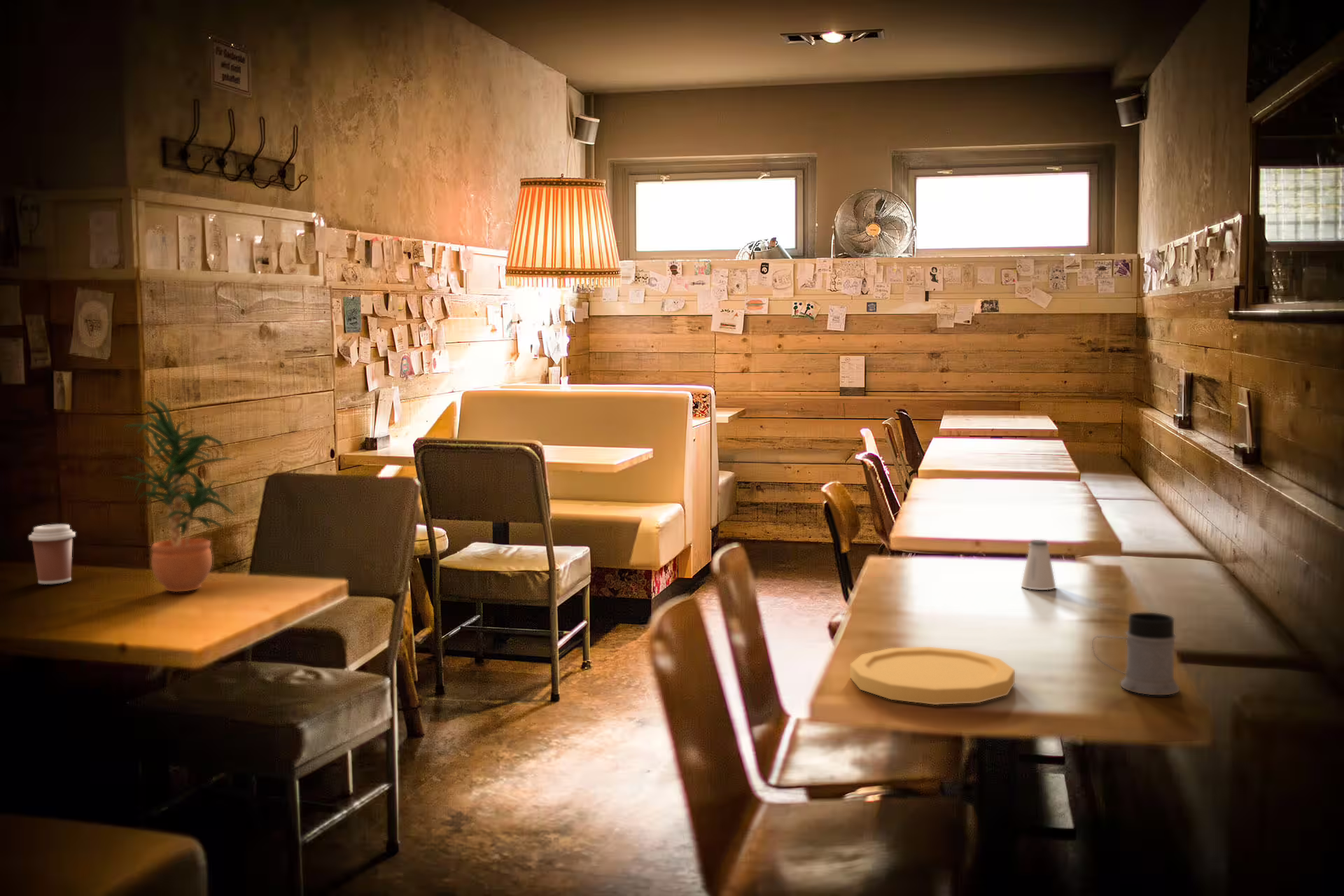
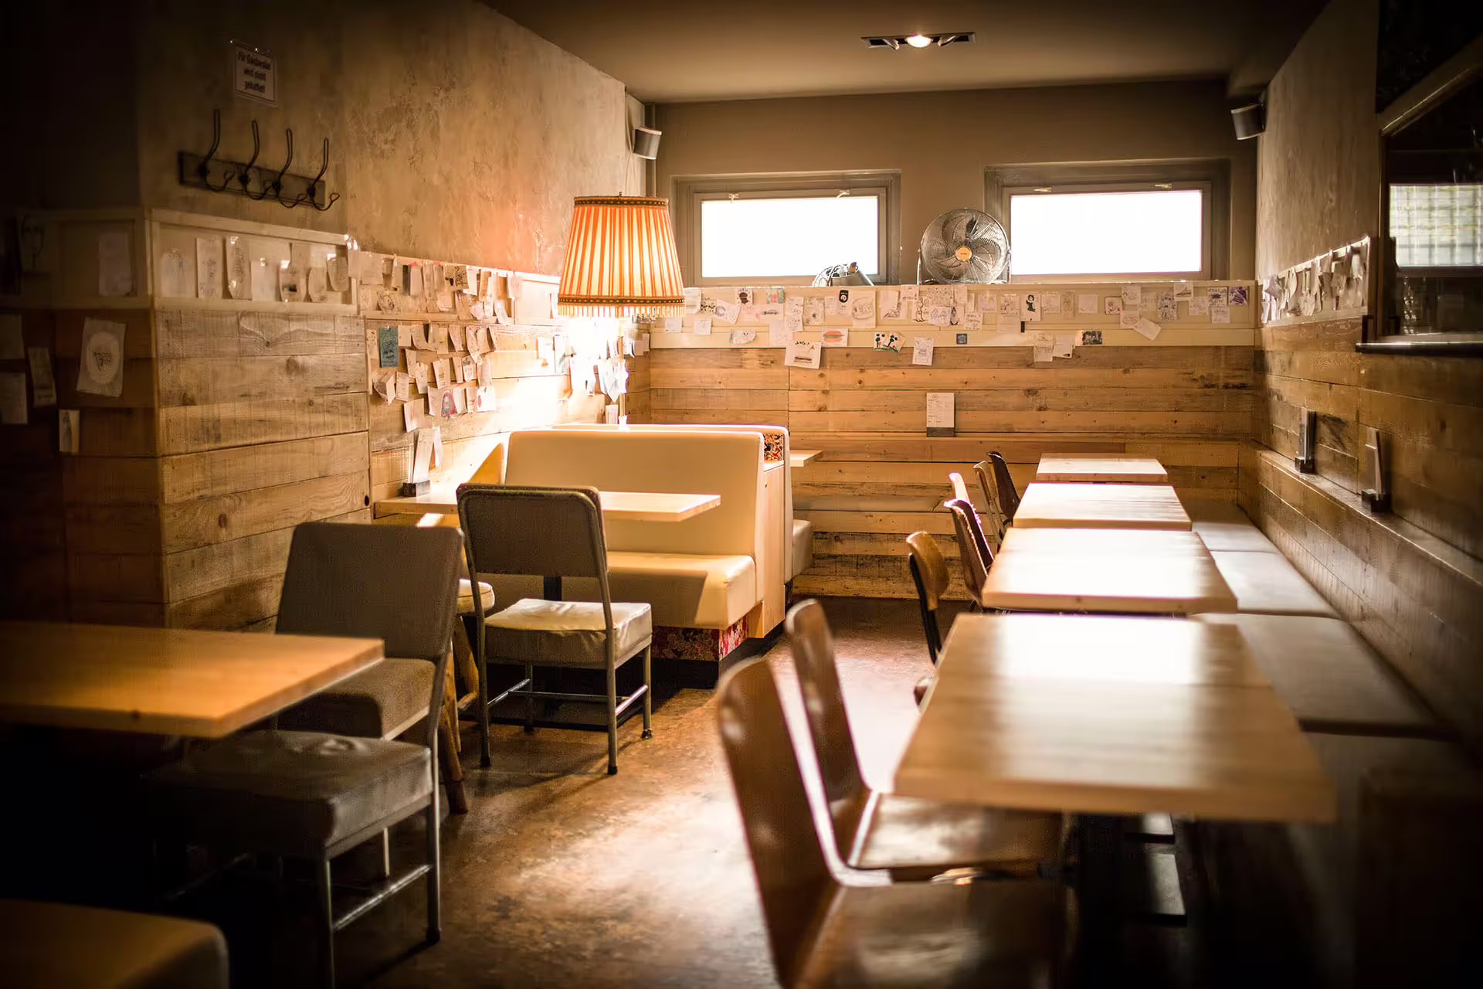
- potted plant (181, 493)
- coffee cup (53, 554)
- mug (1135, 651)
- plate (931, 673)
- saltshaker (1038, 564)
